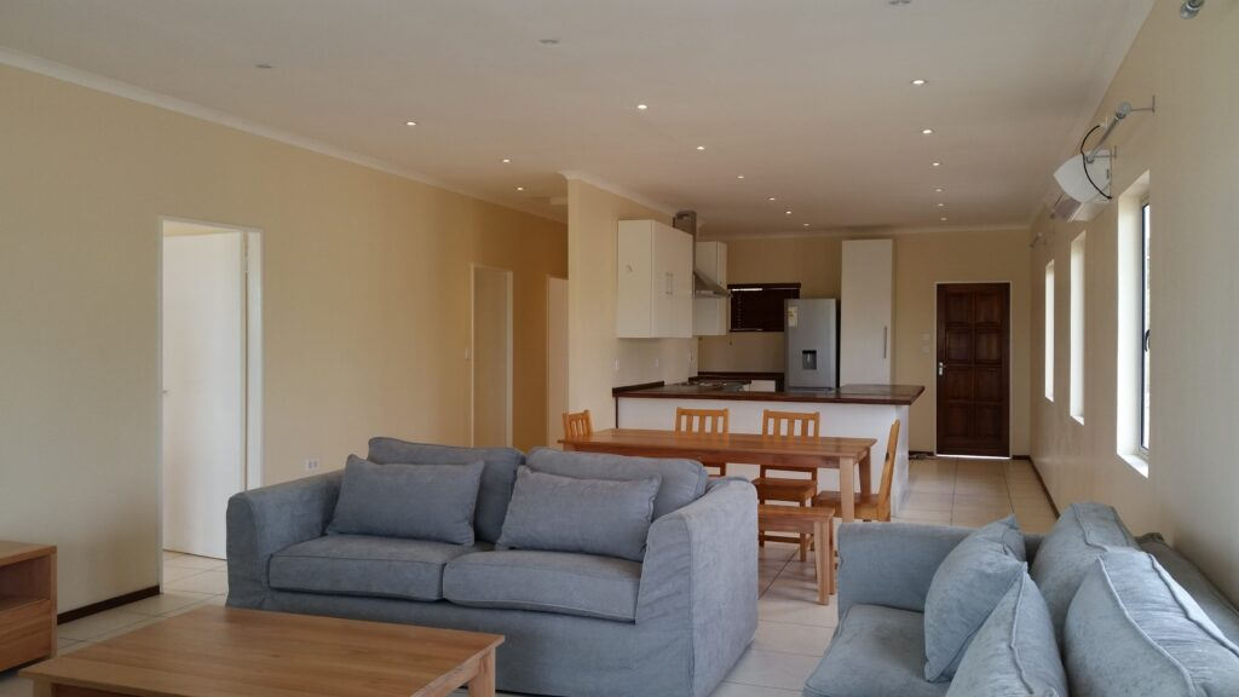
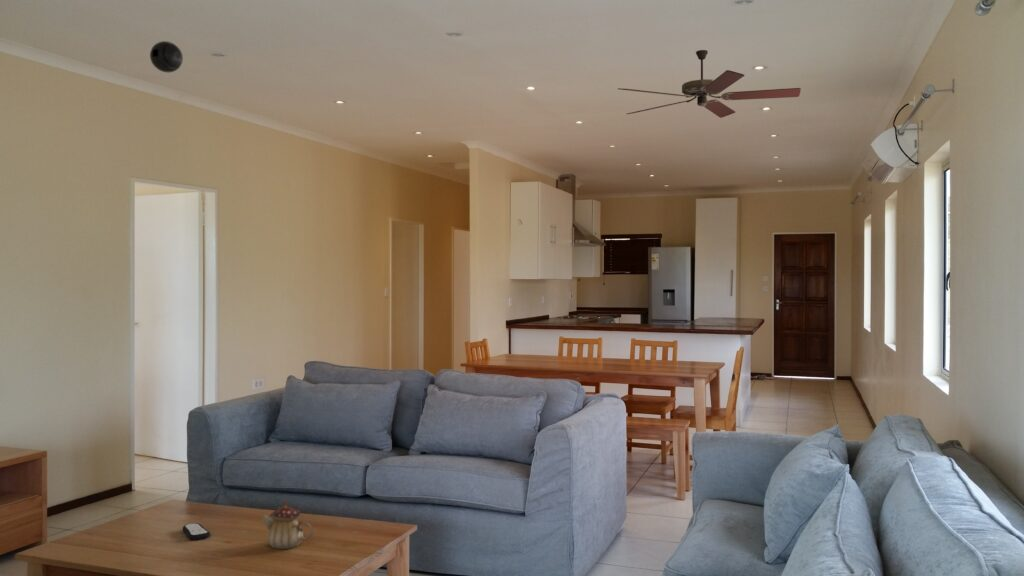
+ remote control (195, 531)
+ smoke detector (166, 56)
+ ceiling fan (708, 79)
+ teapot (287, 523)
